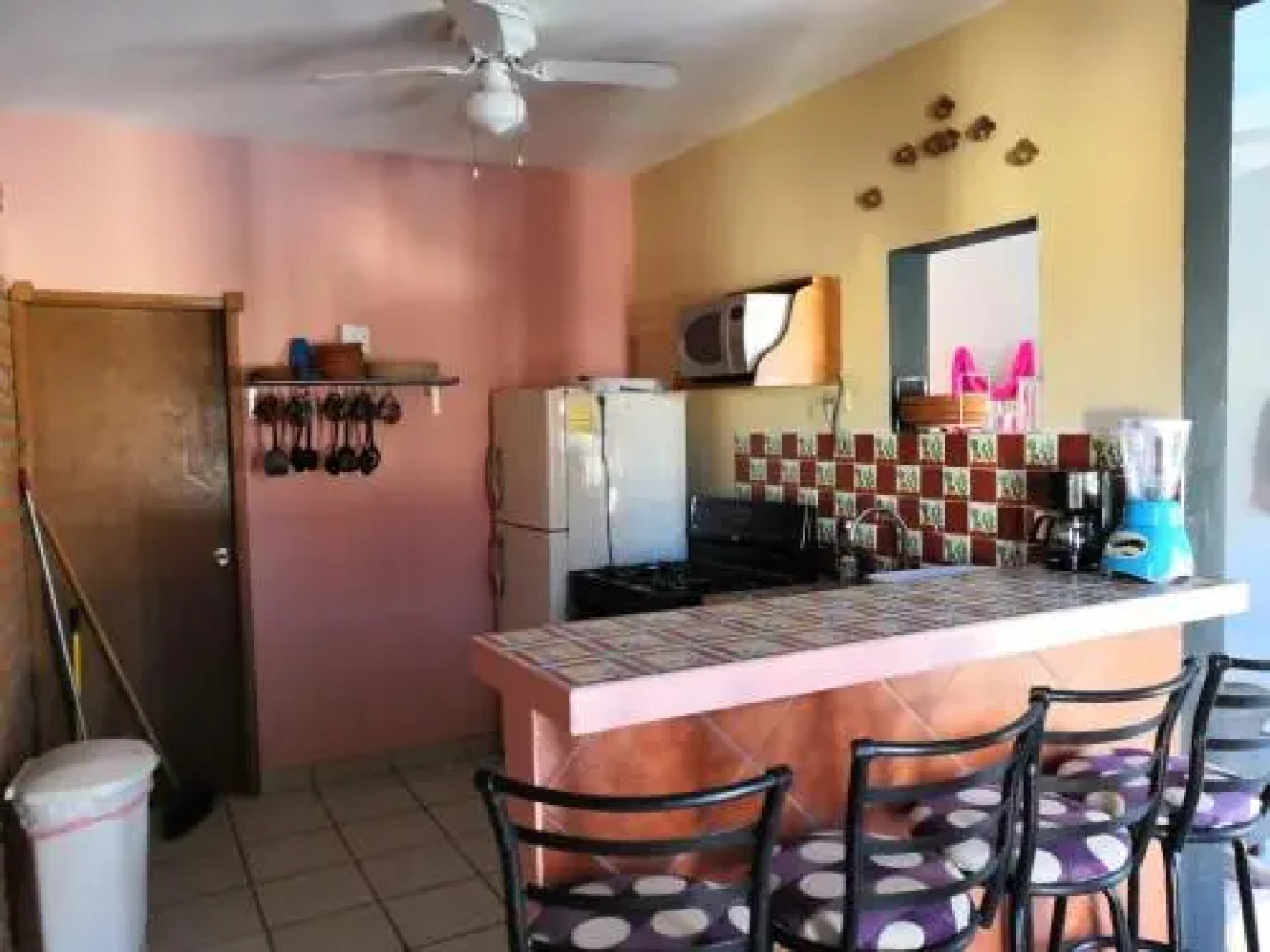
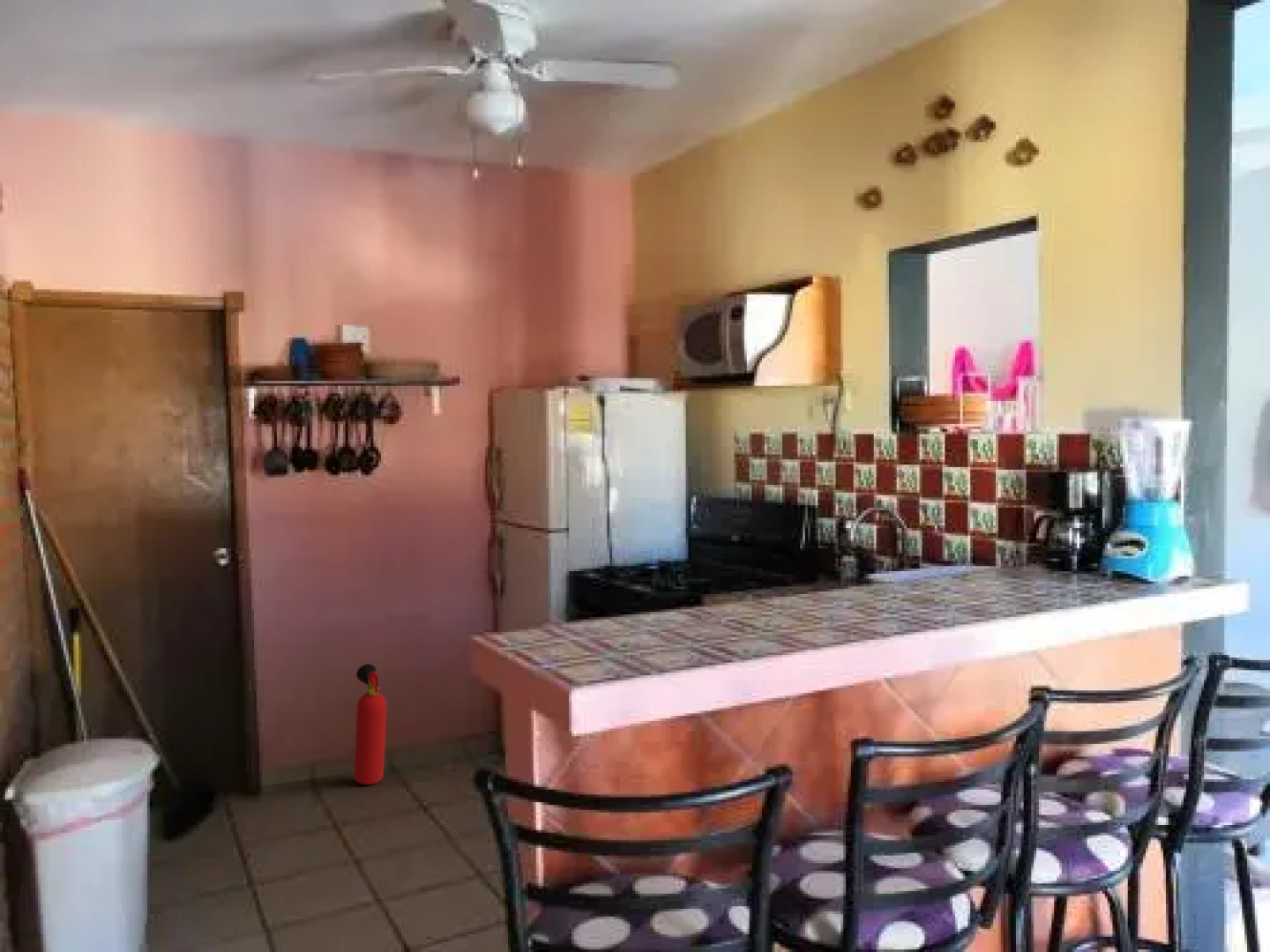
+ fire extinguisher (370, 726)
